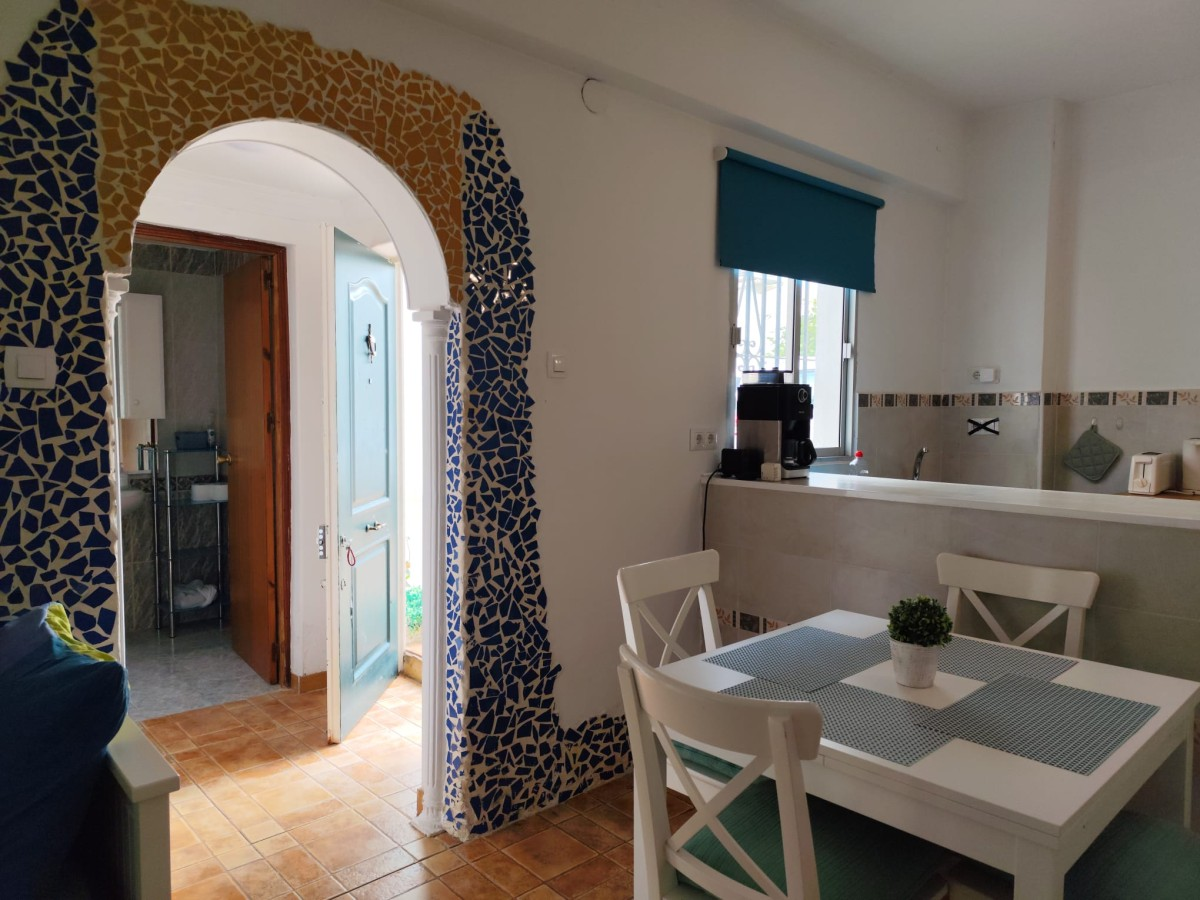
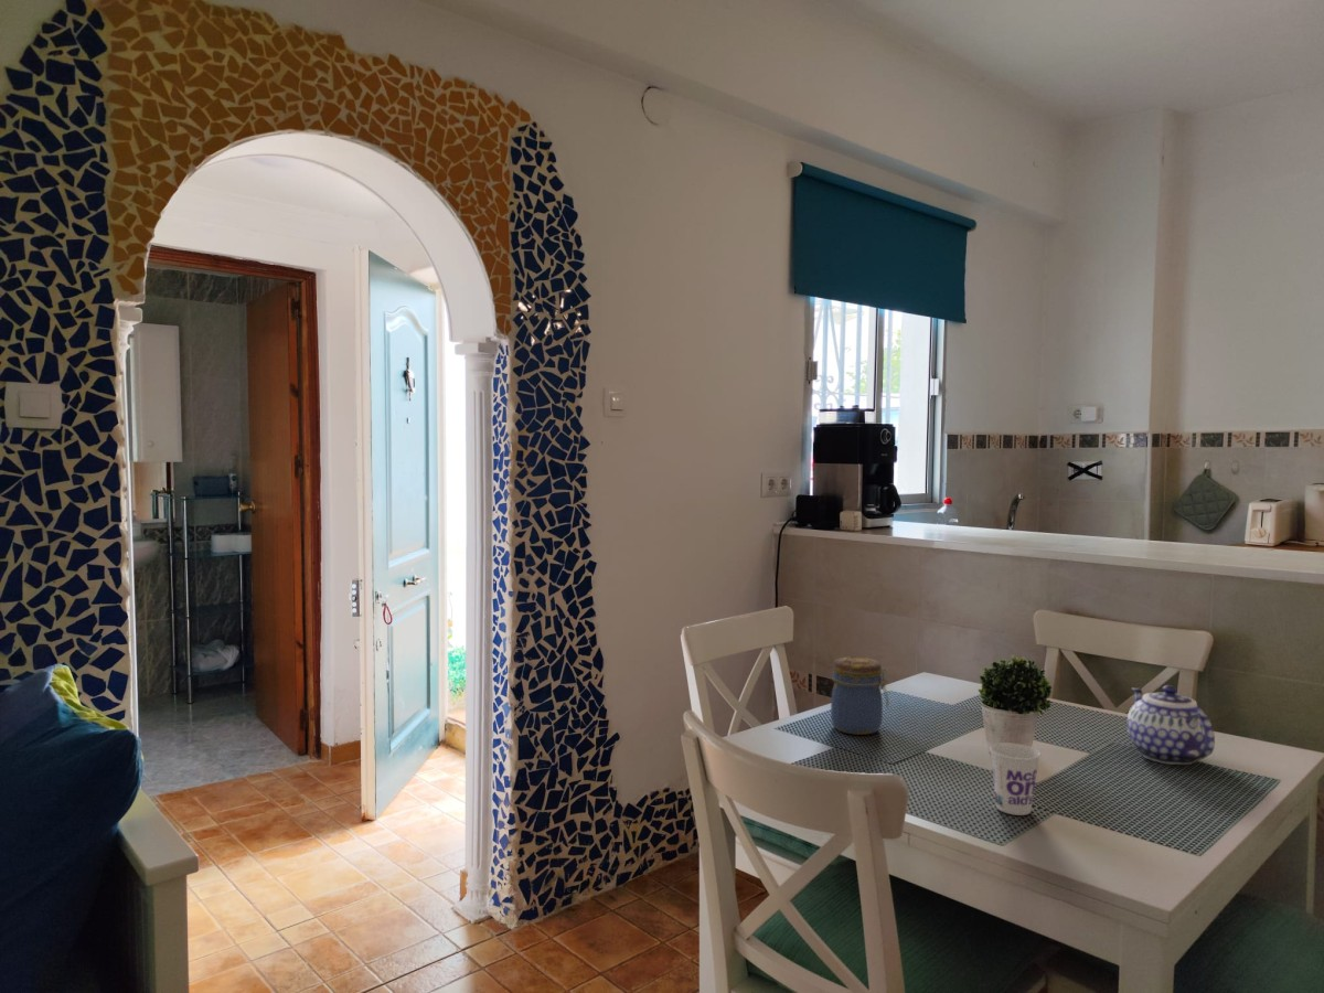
+ teapot (1168, 720)
+ cup (1014, 779)
+ jar (859, 694)
